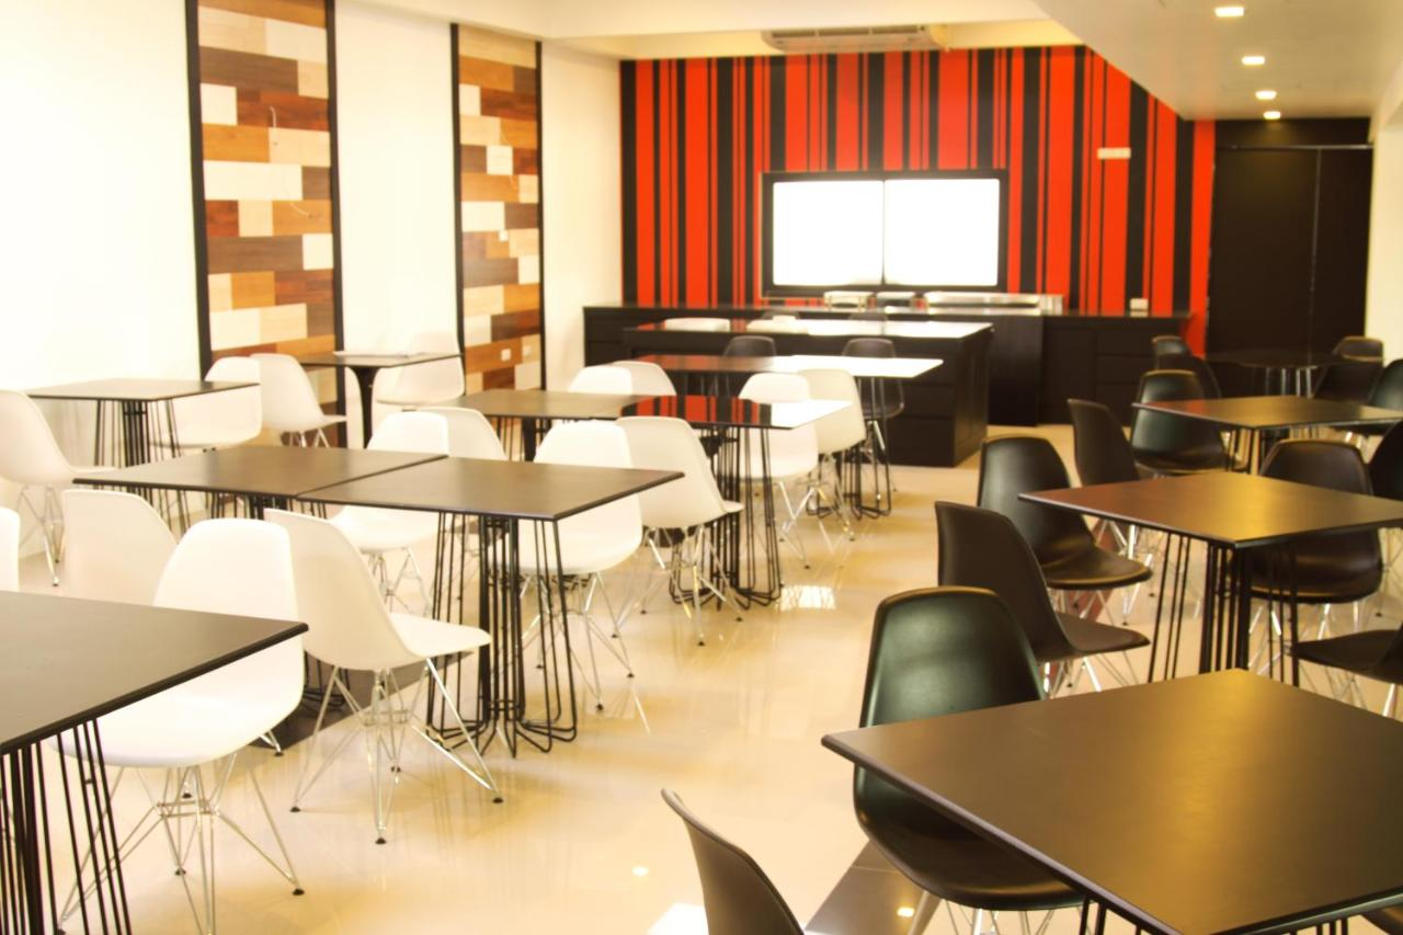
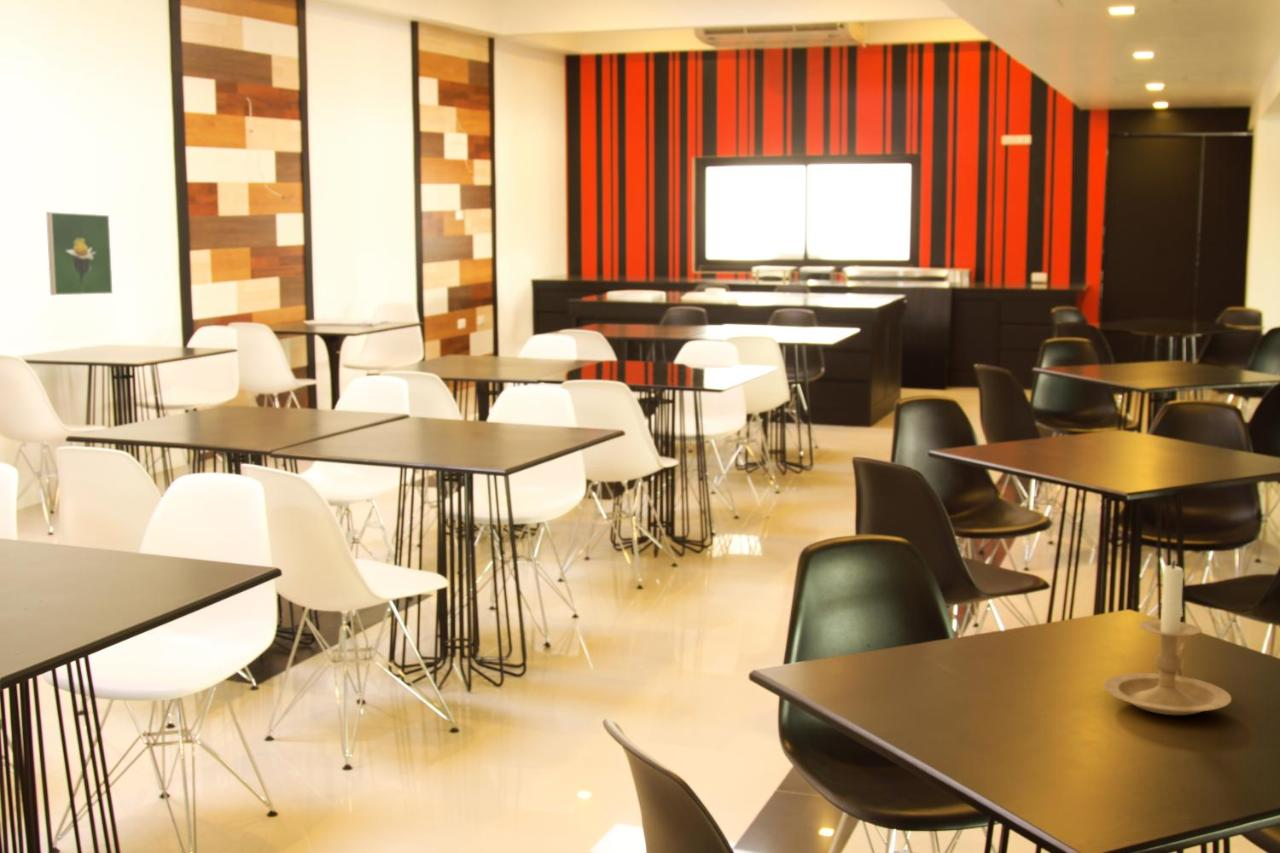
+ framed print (80, 254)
+ candle holder (1170, 633)
